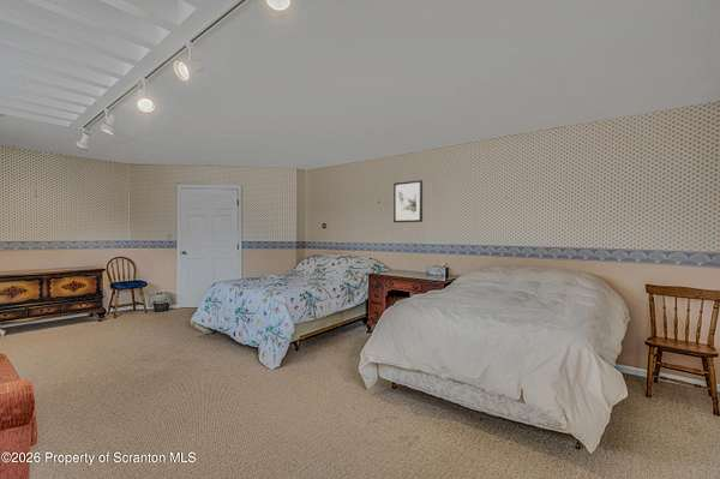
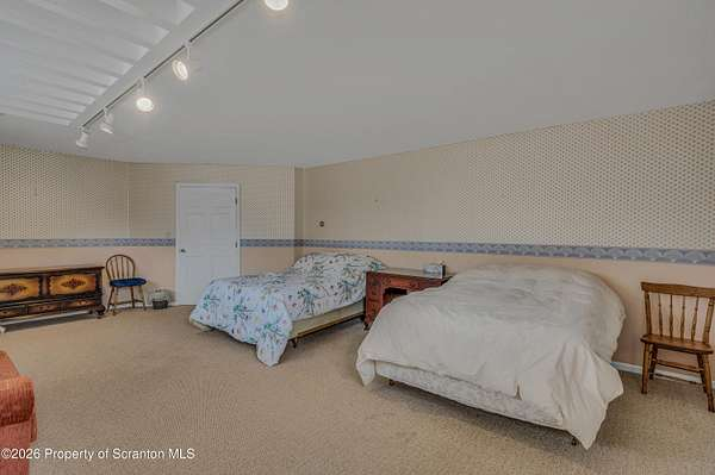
- wall art (407, 202)
